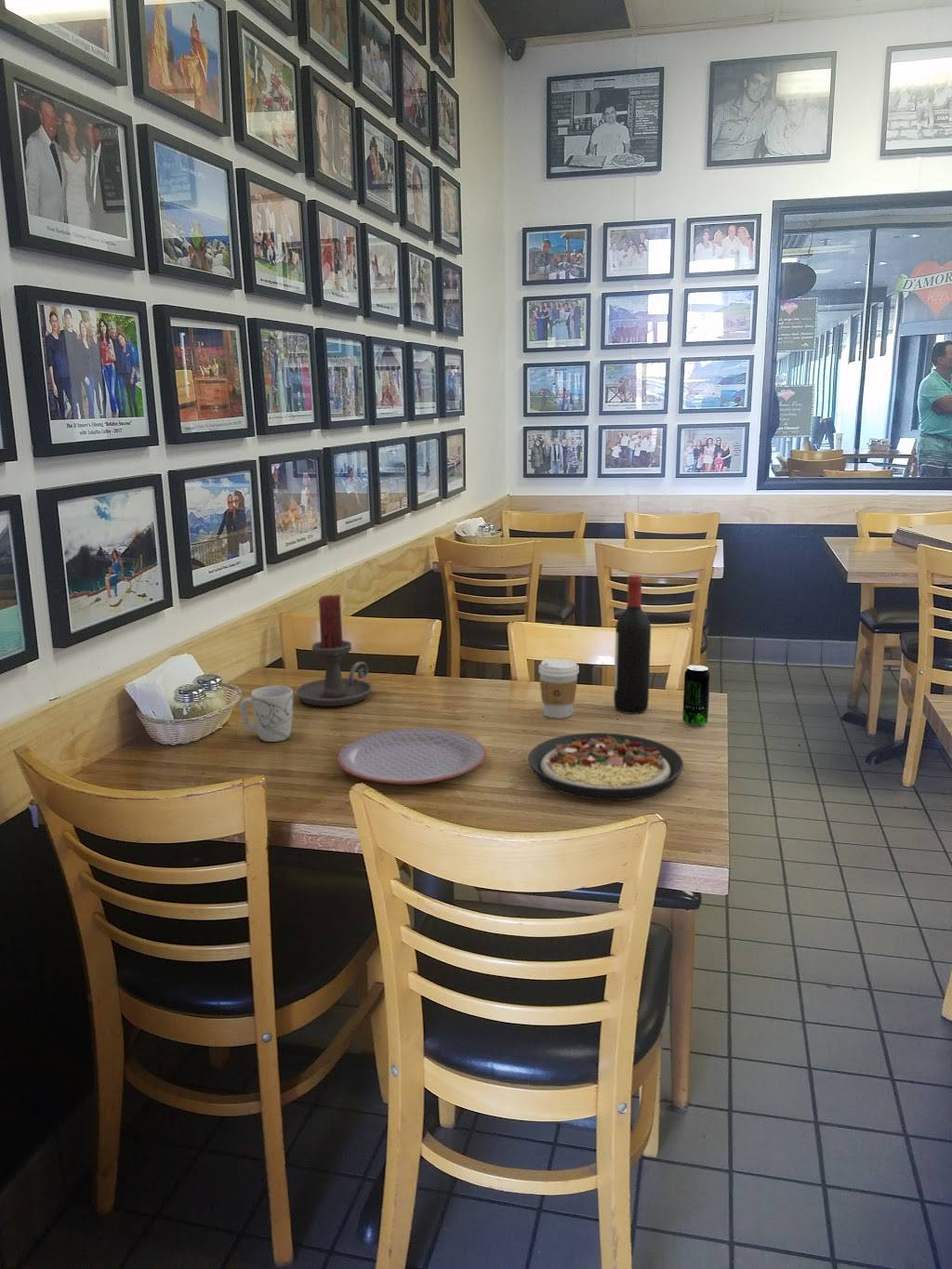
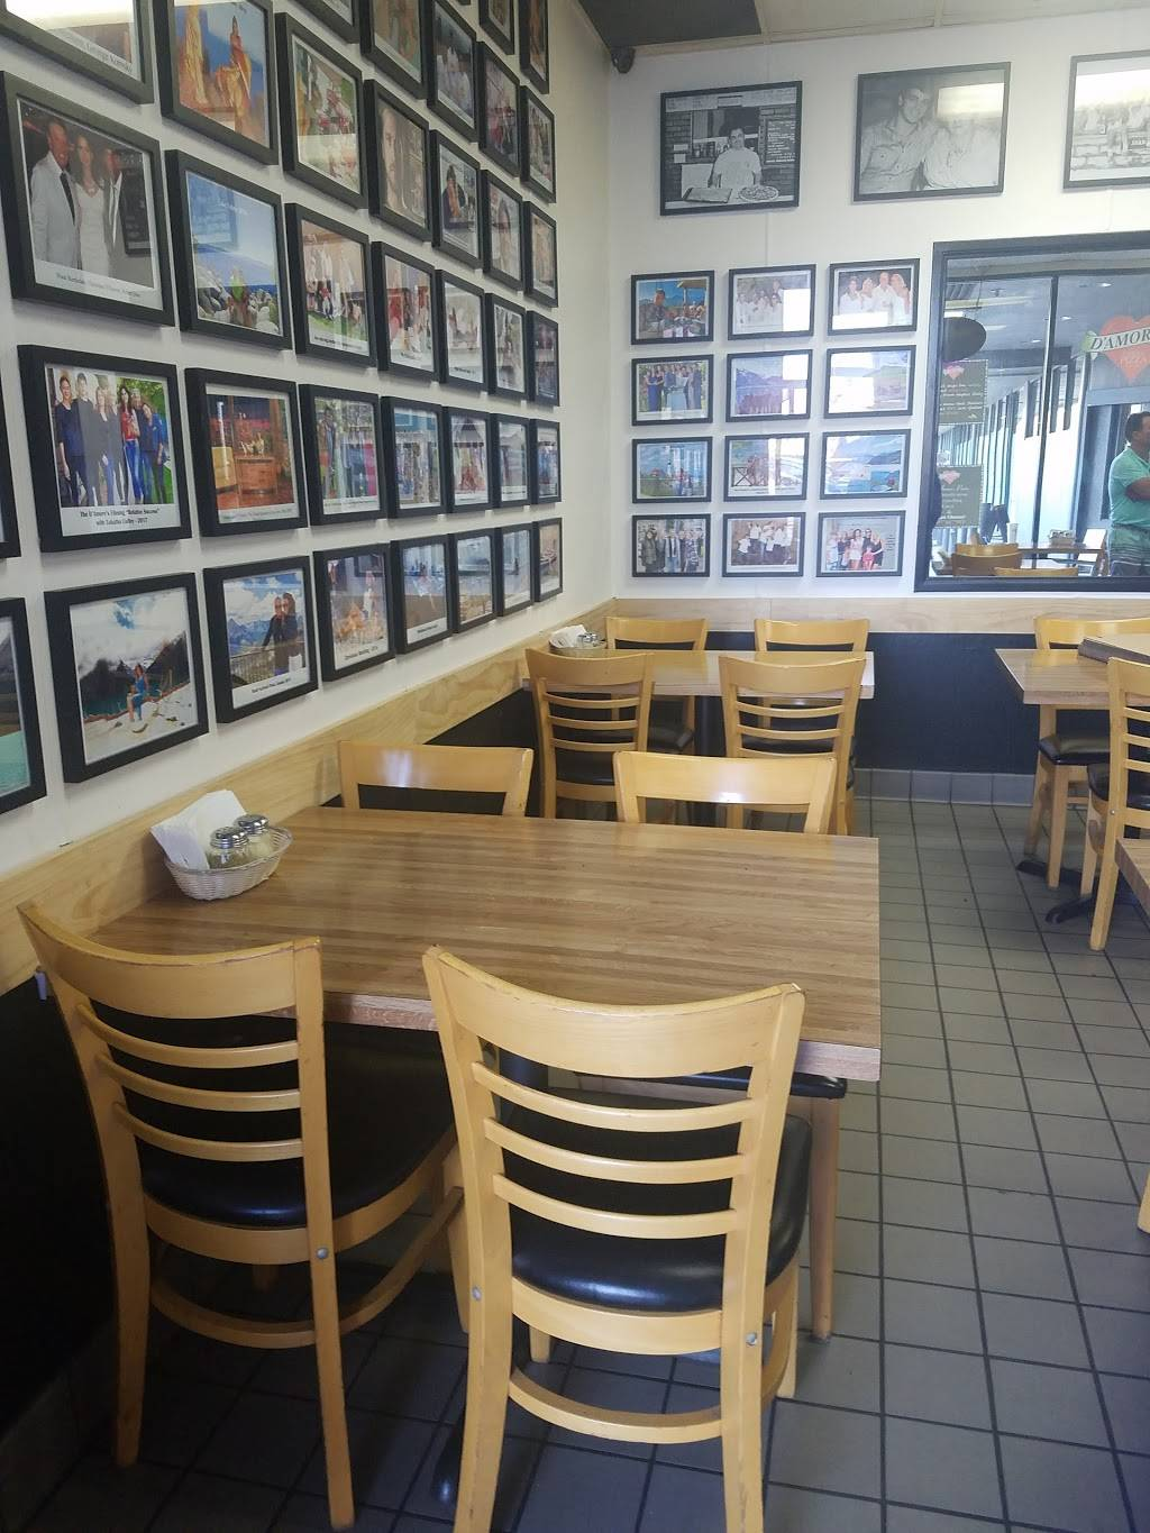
- plate (412, 758)
- coffee cup (558, 687)
- beverage can (696, 695)
- candle holder (337, 643)
- mug (266, 714)
- wine bottle (632, 643)
- plate (604, 761)
